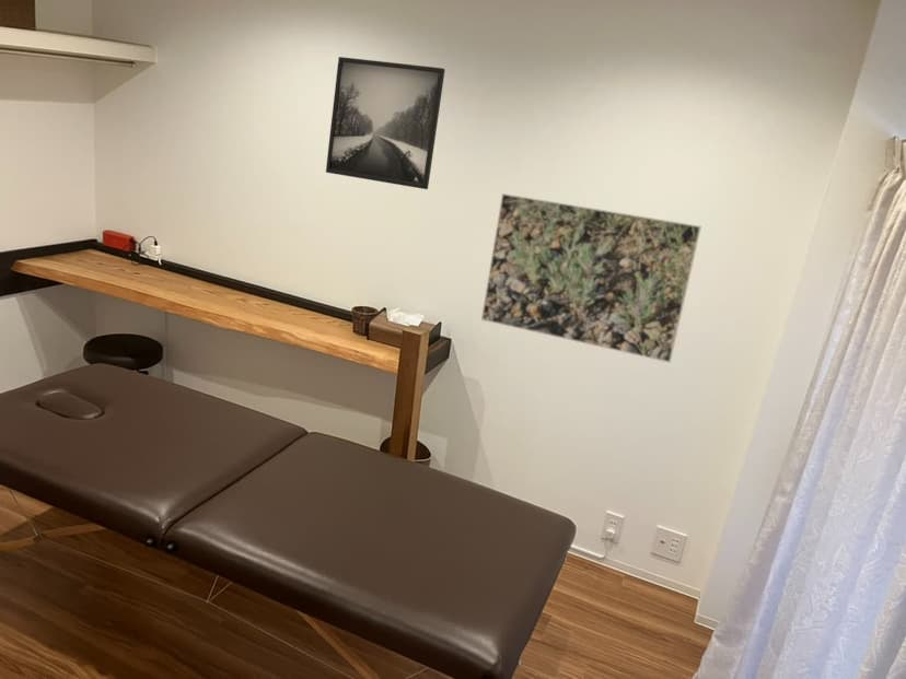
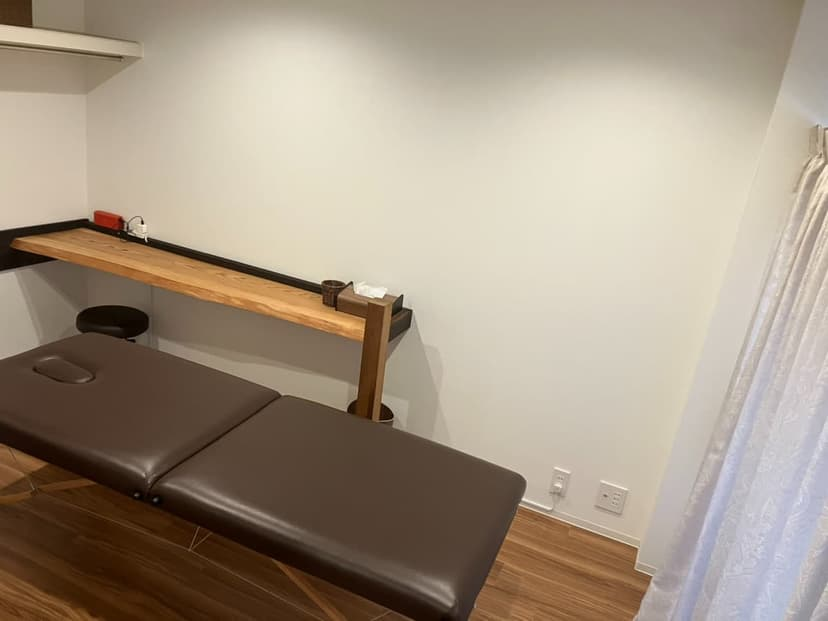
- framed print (584, 276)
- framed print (383, 122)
